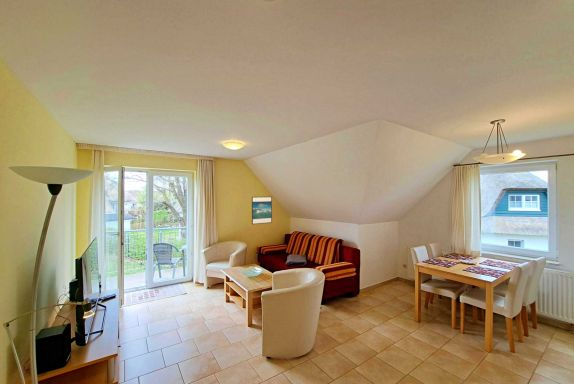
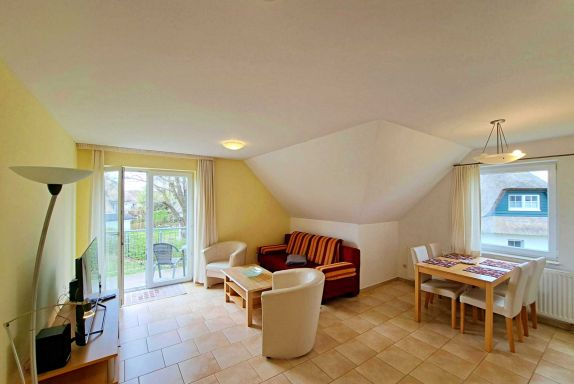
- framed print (262, 210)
